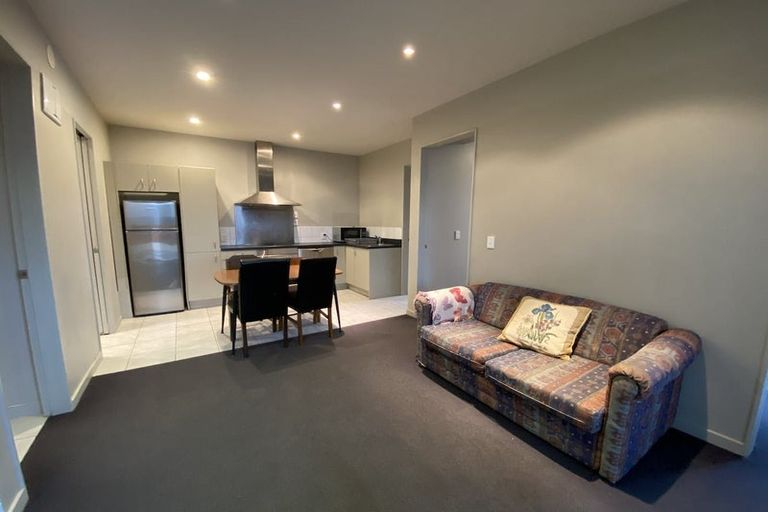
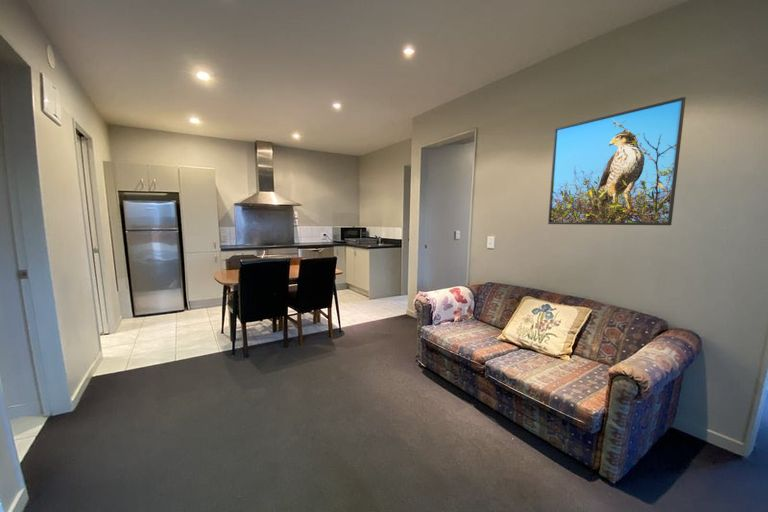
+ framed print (605, 171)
